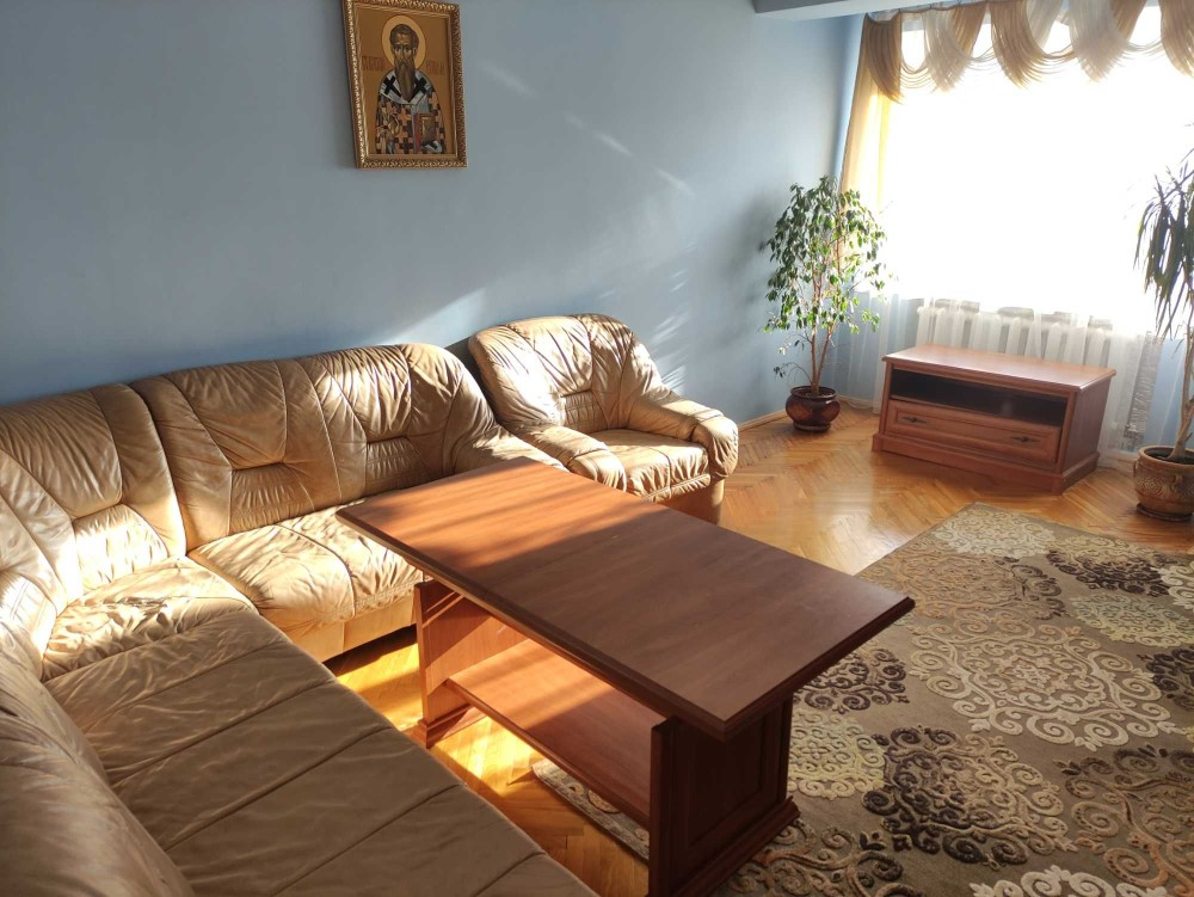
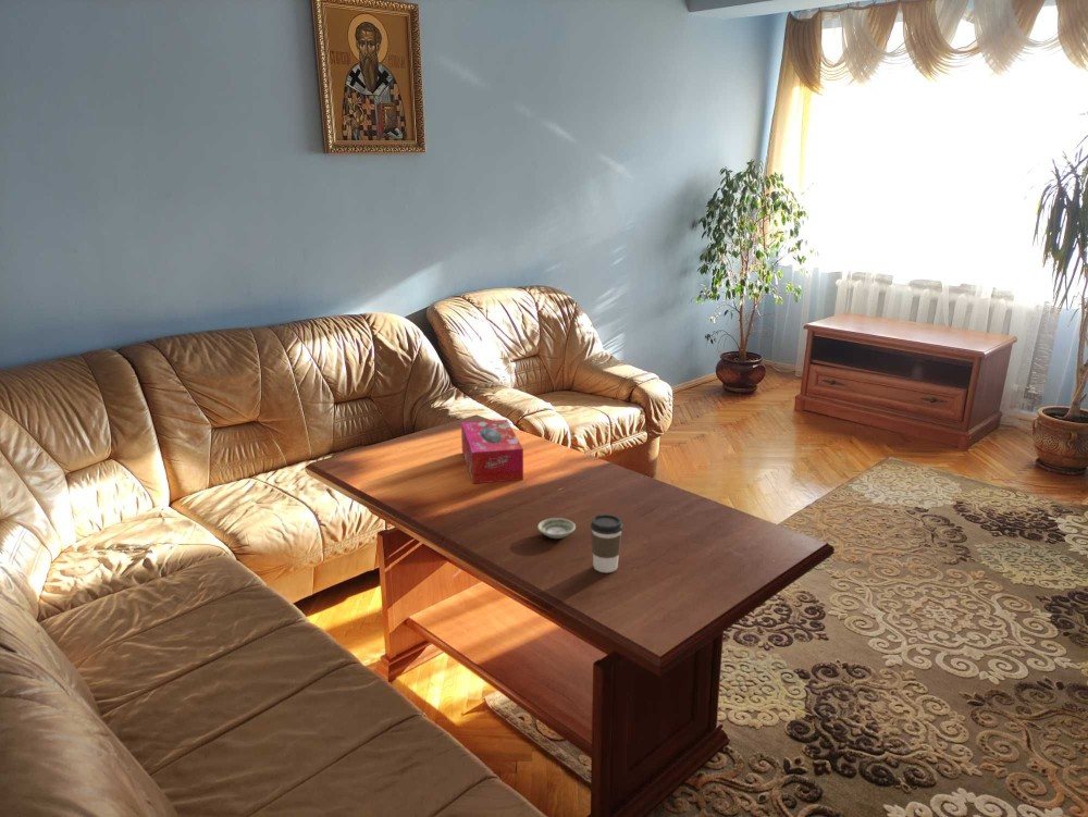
+ coffee cup (606, 543)
+ tissue box (491, 449)
+ saucer (556, 530)
